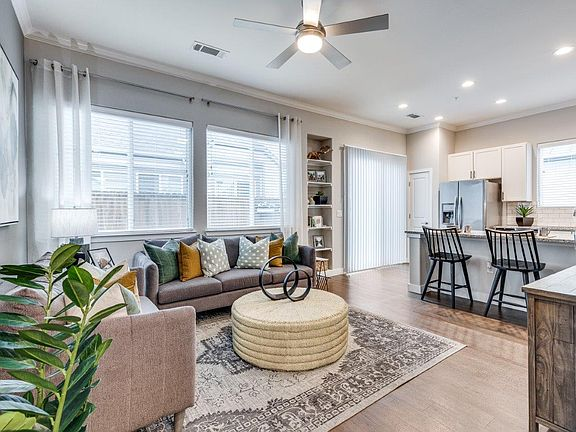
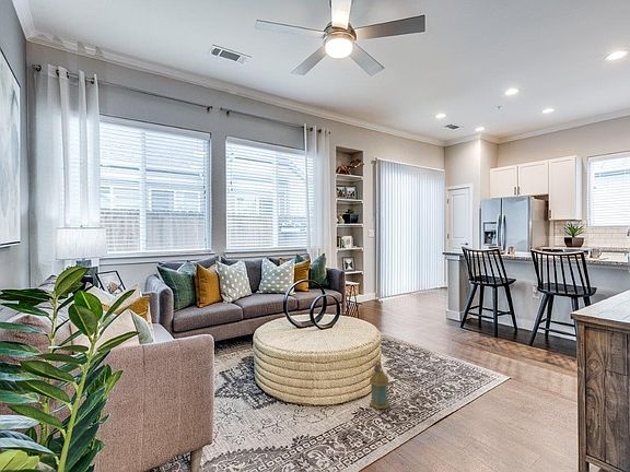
+ lantern (381, 381)
